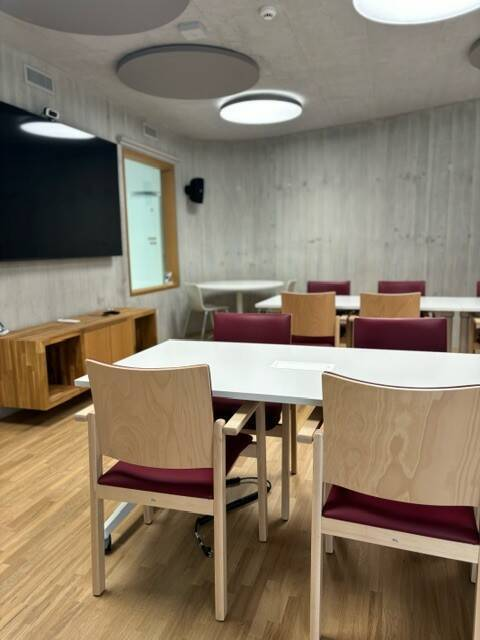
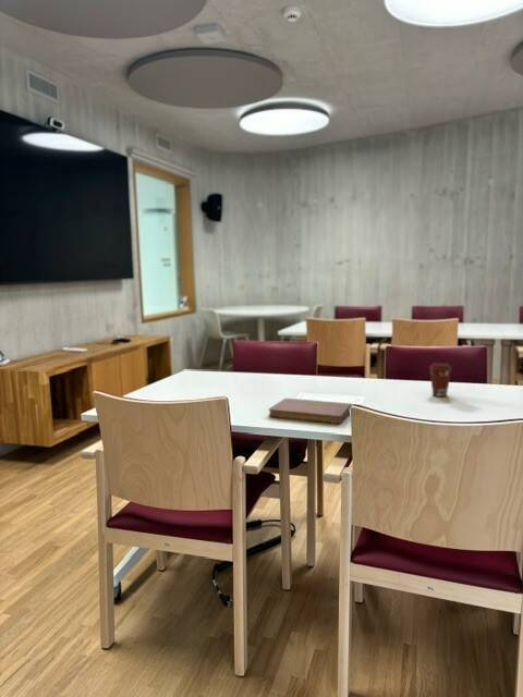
+ coffee cup (440, 379)
+ notebook (311, 409)
